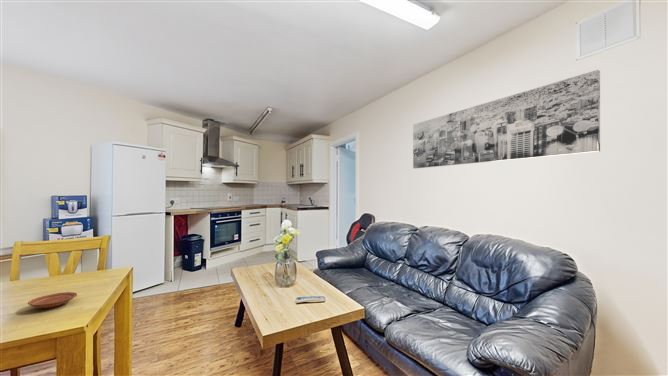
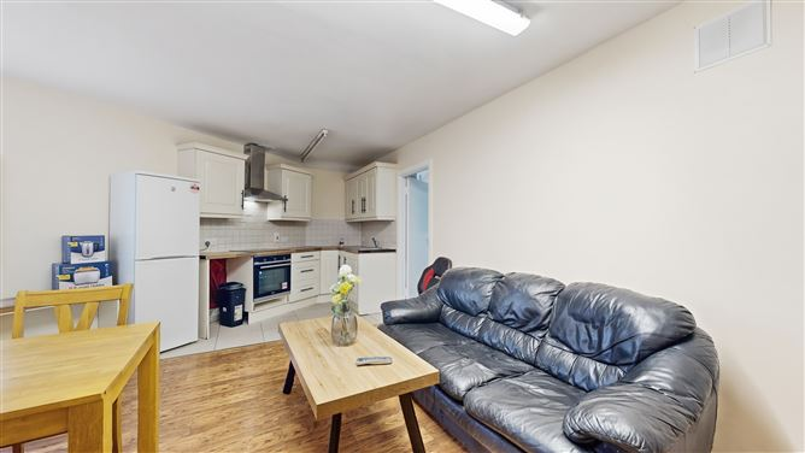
- plate (53, 301)
- wall art (479, 134)
